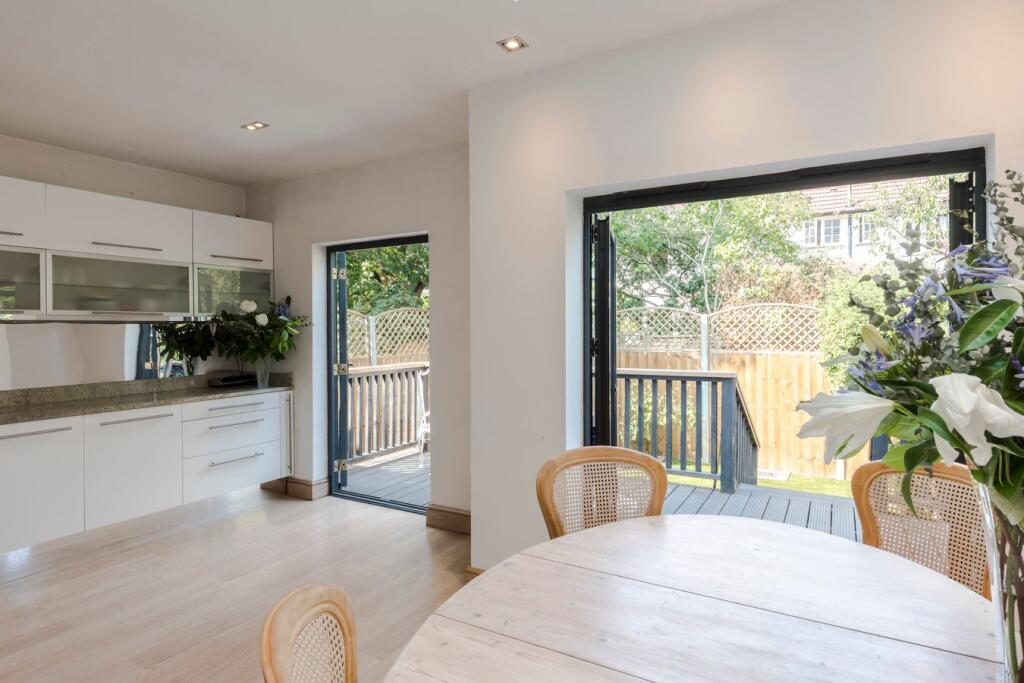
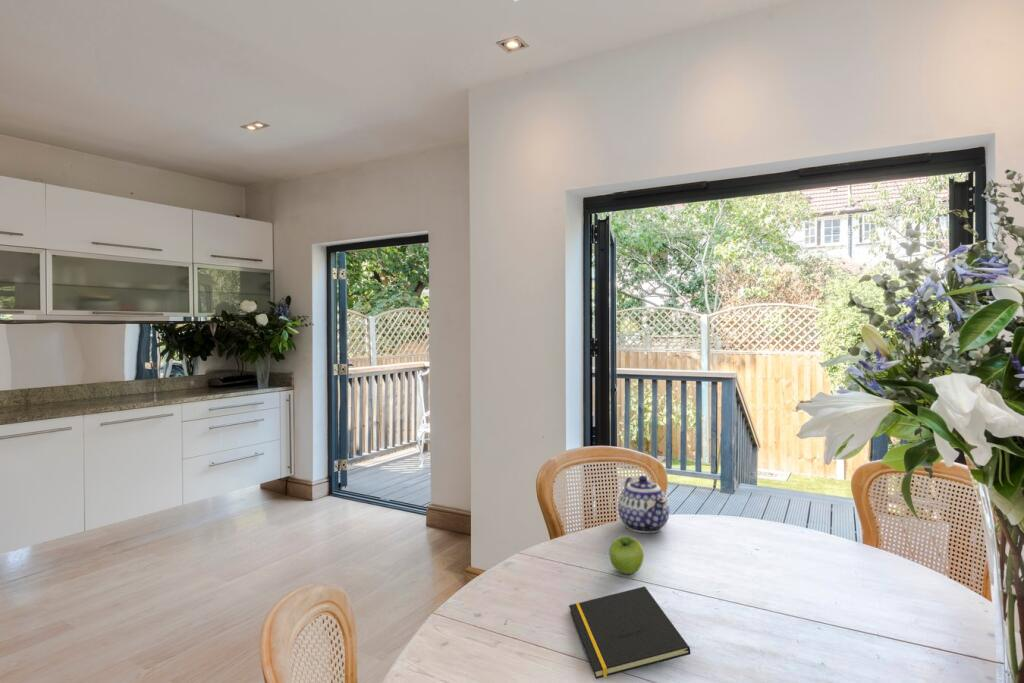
+ teapot (643, 501)
+ notepad (623, 627)
+ fruit (626, 555)
